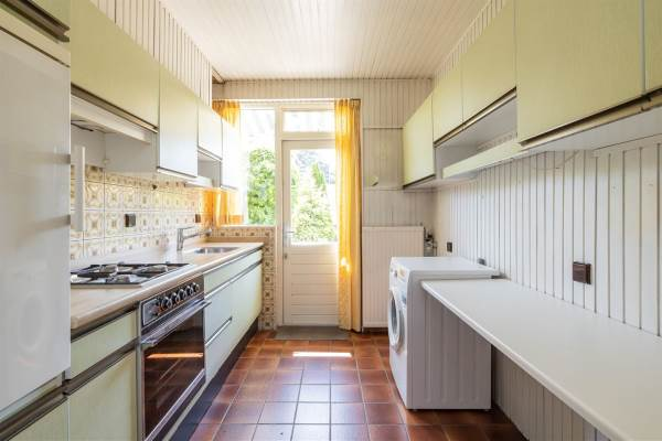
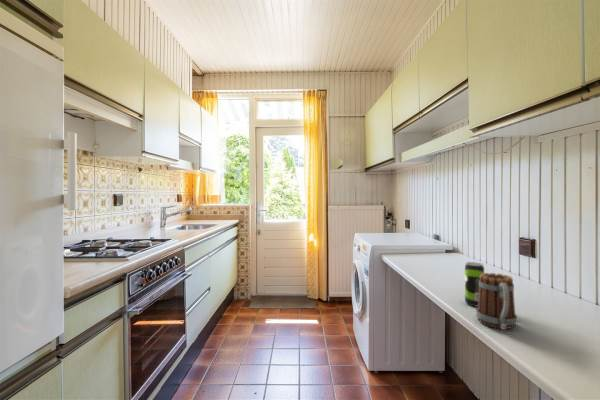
+ beverage can (474, 283)
+ mug (498, 301)
